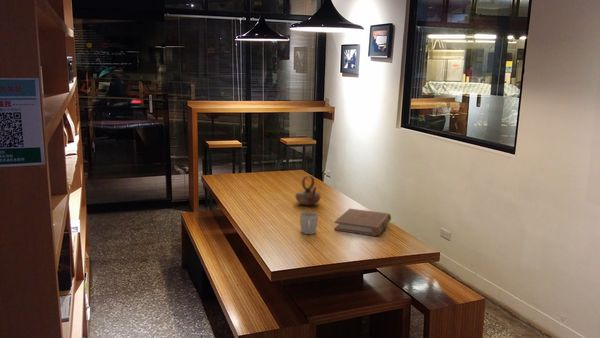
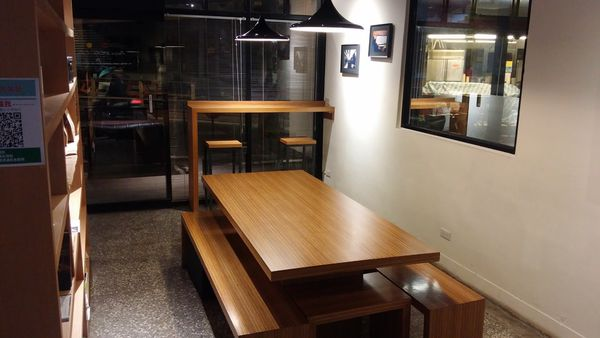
- mug (308, 224)
- teapot (309, 190)
- book (363, 221)
